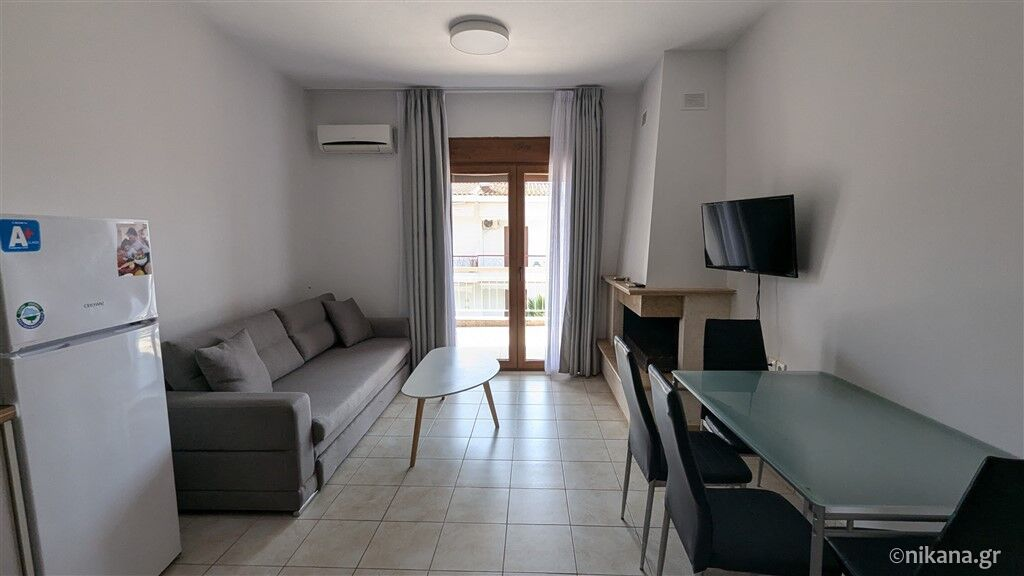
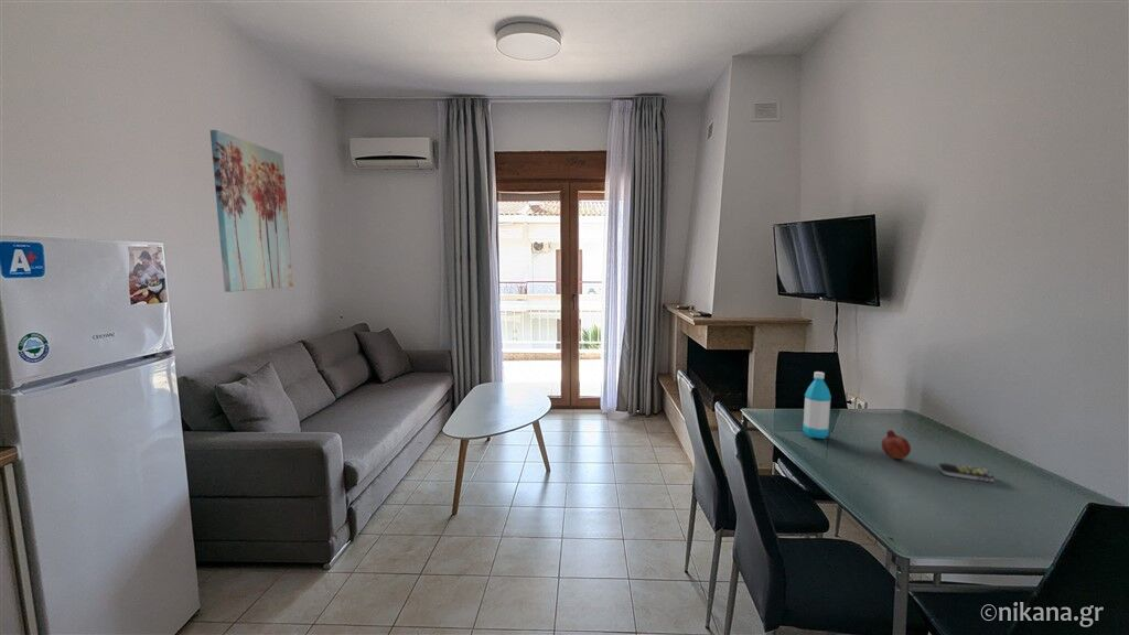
+ fruit (895, 444)
+ remote control (965, 472)
+ water bottle (817, 405)
+ wall art (256, 217)
